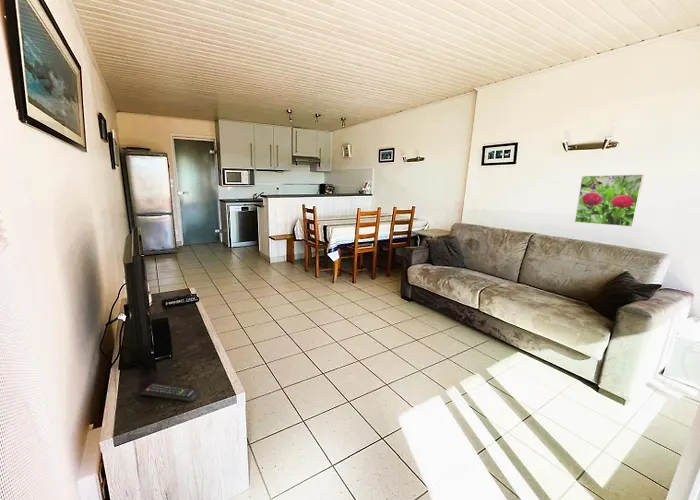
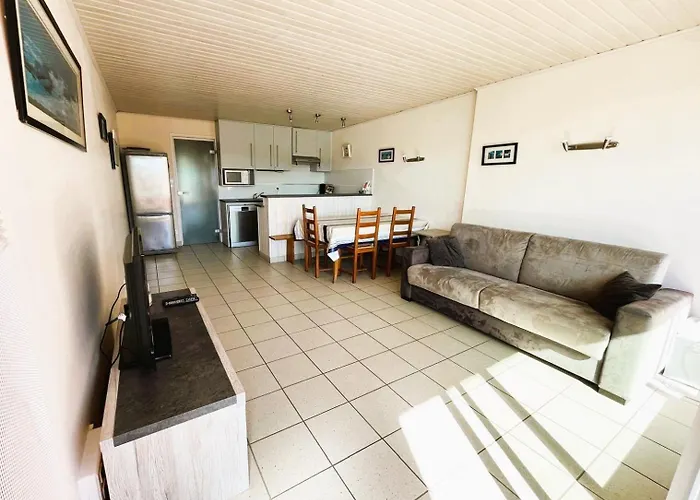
- remote control (170, 392)
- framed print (606, 200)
